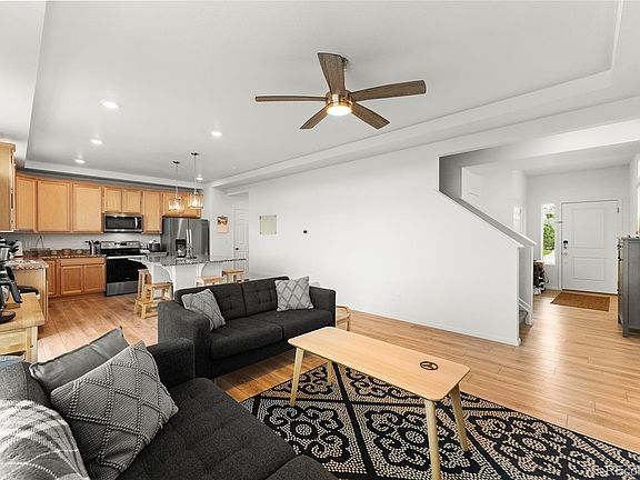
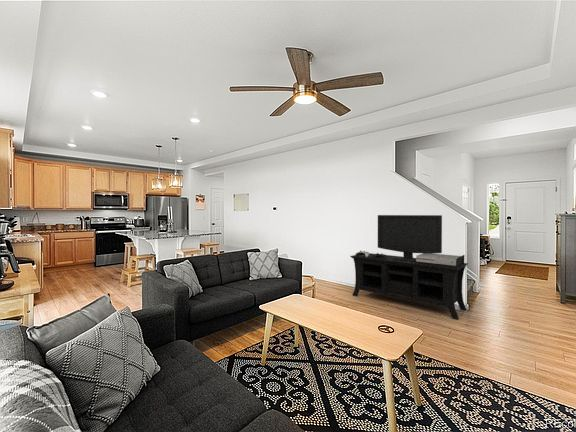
+ media console (404, 258)
